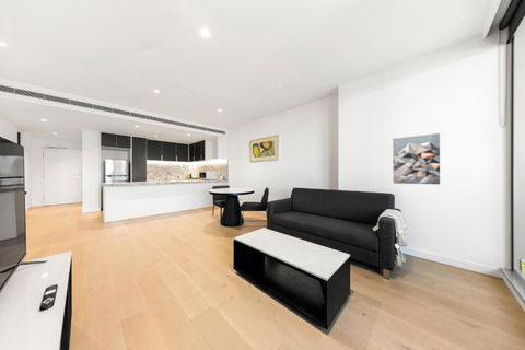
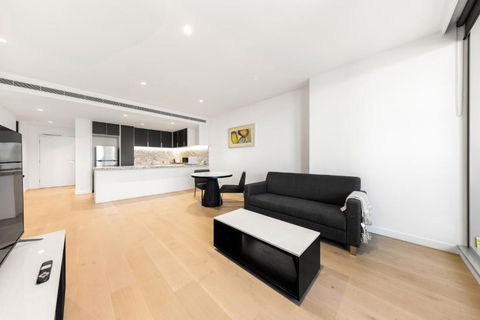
- wall art (415, 160)
